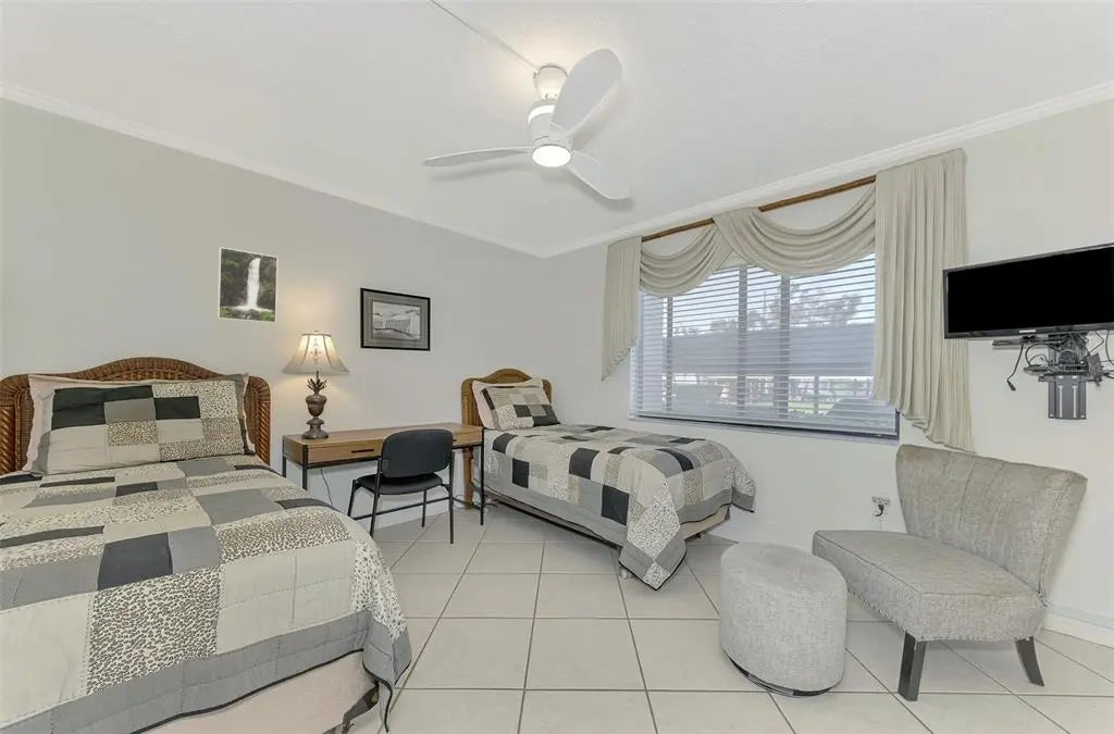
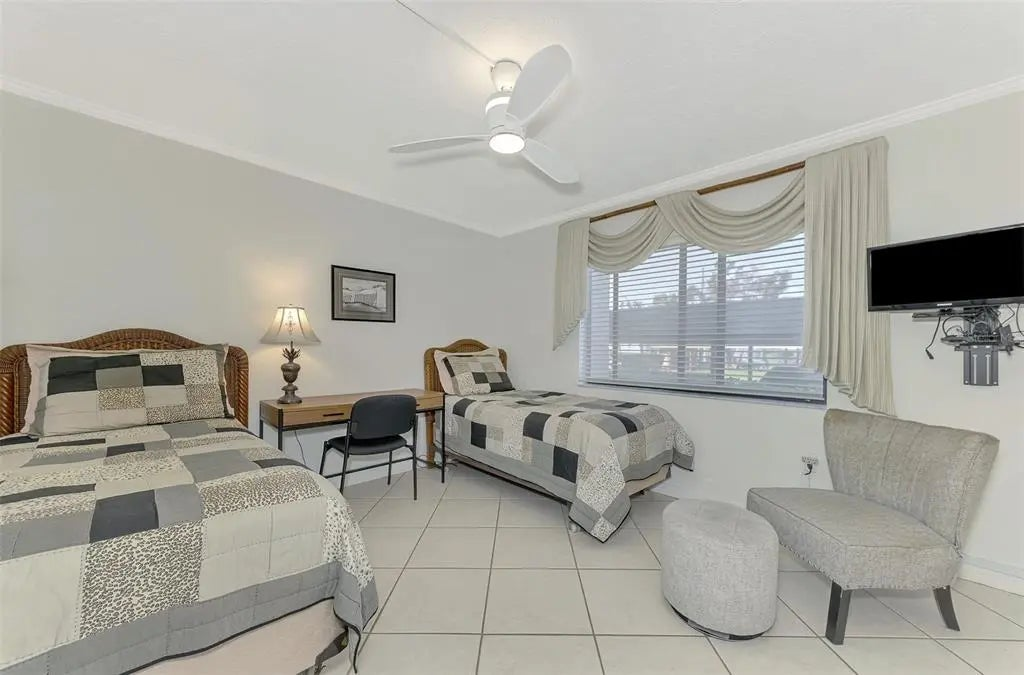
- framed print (248, 286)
